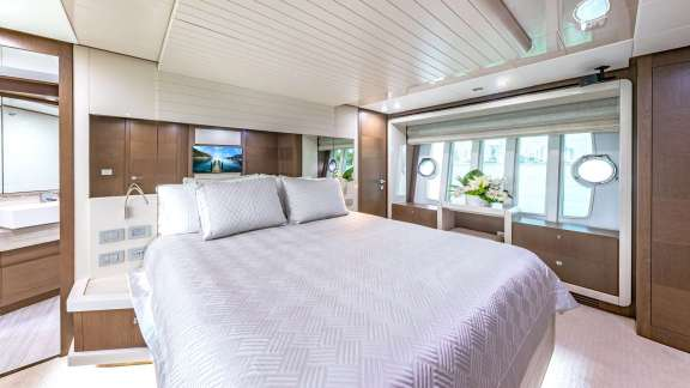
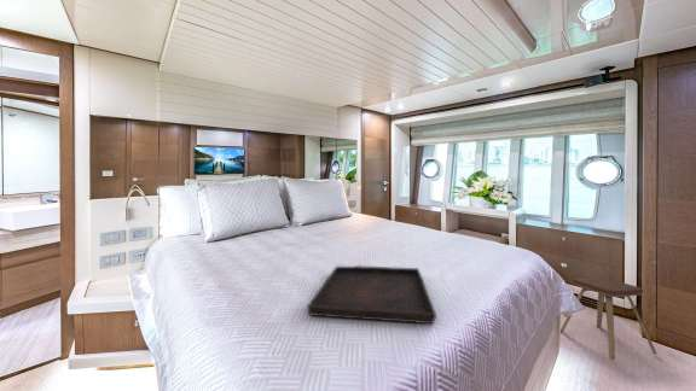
+ music stool (607, 313)
+ serving tray (373, 287)
